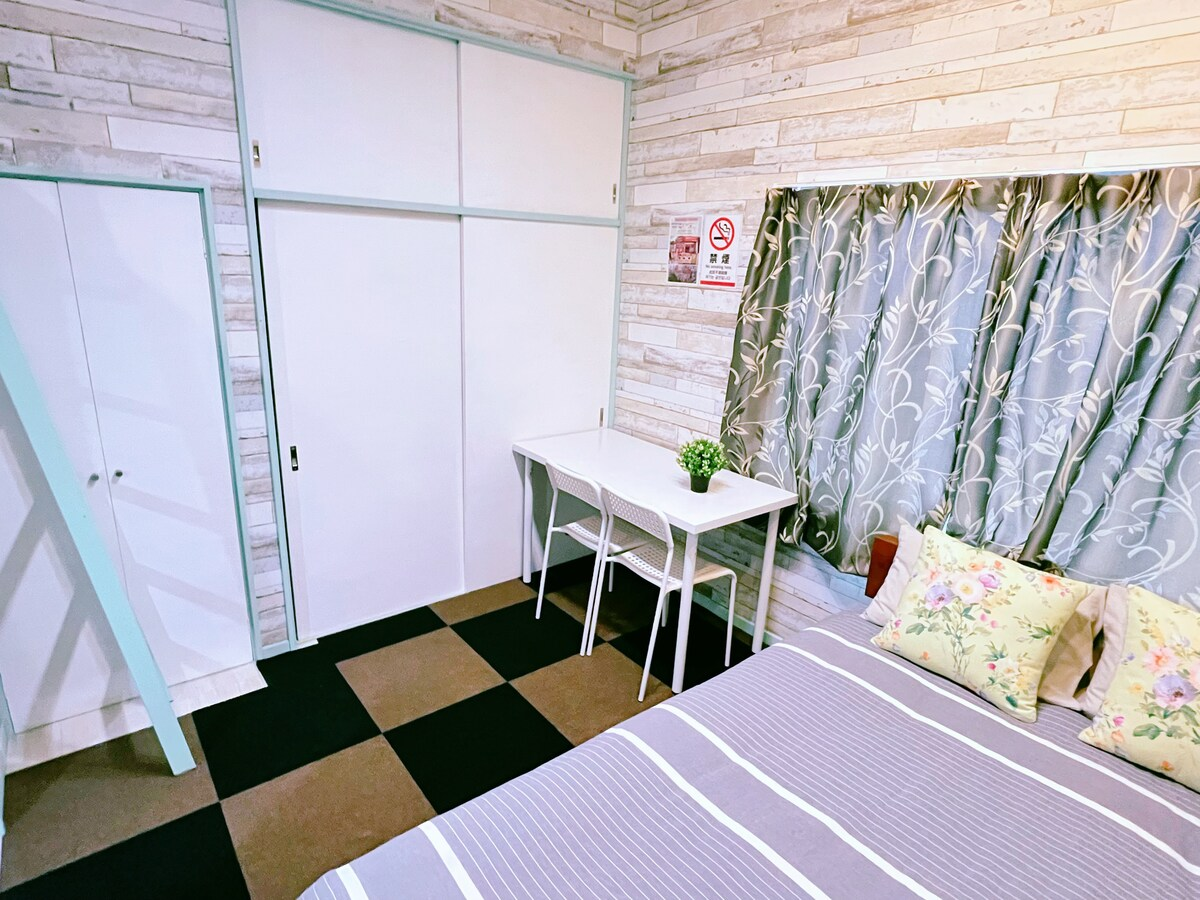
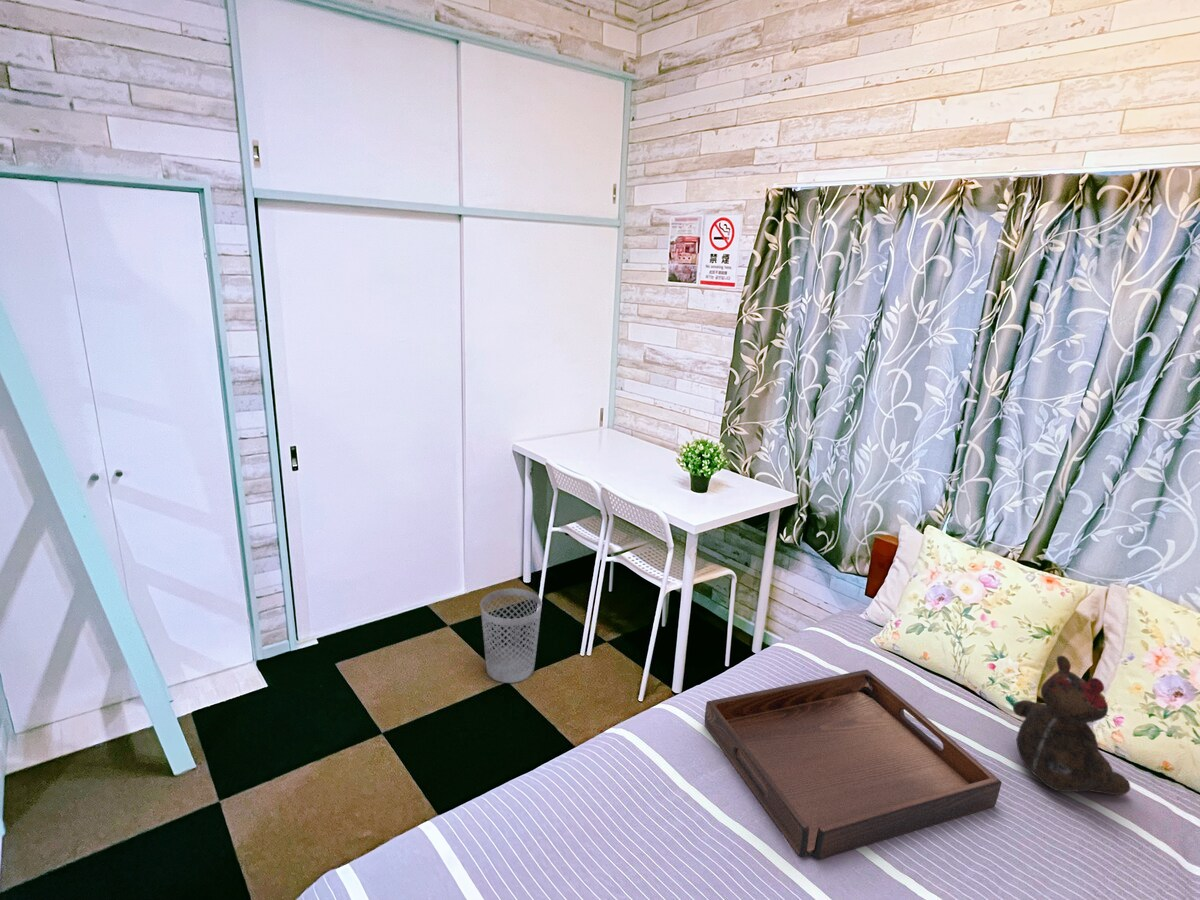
+ teddy bear (1080, 723)
+ wastebasket (511, 636)
+ serving tray (841, 749)
